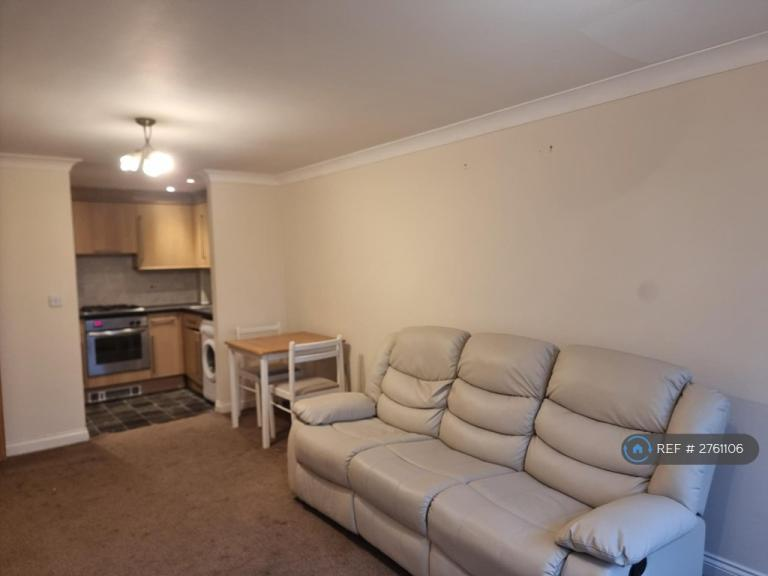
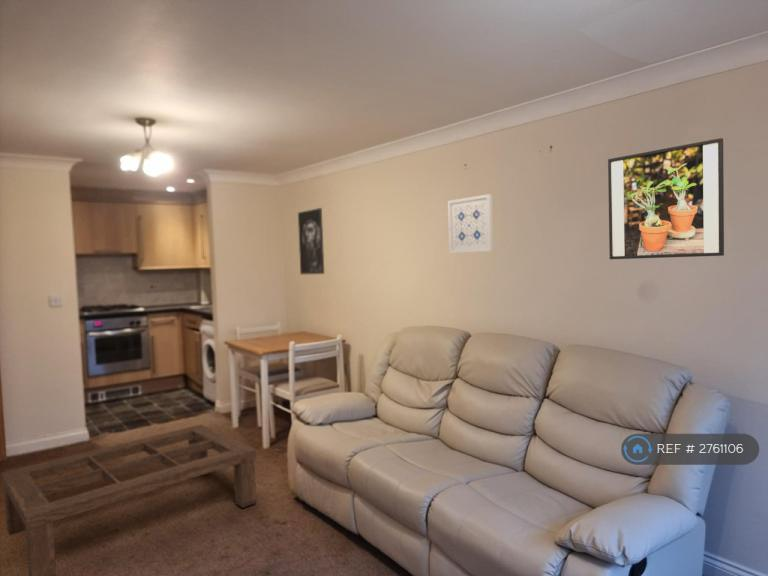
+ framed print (310, 242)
+ wall art (469, 225)
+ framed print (661, 203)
+ coffee table (134, 488)
